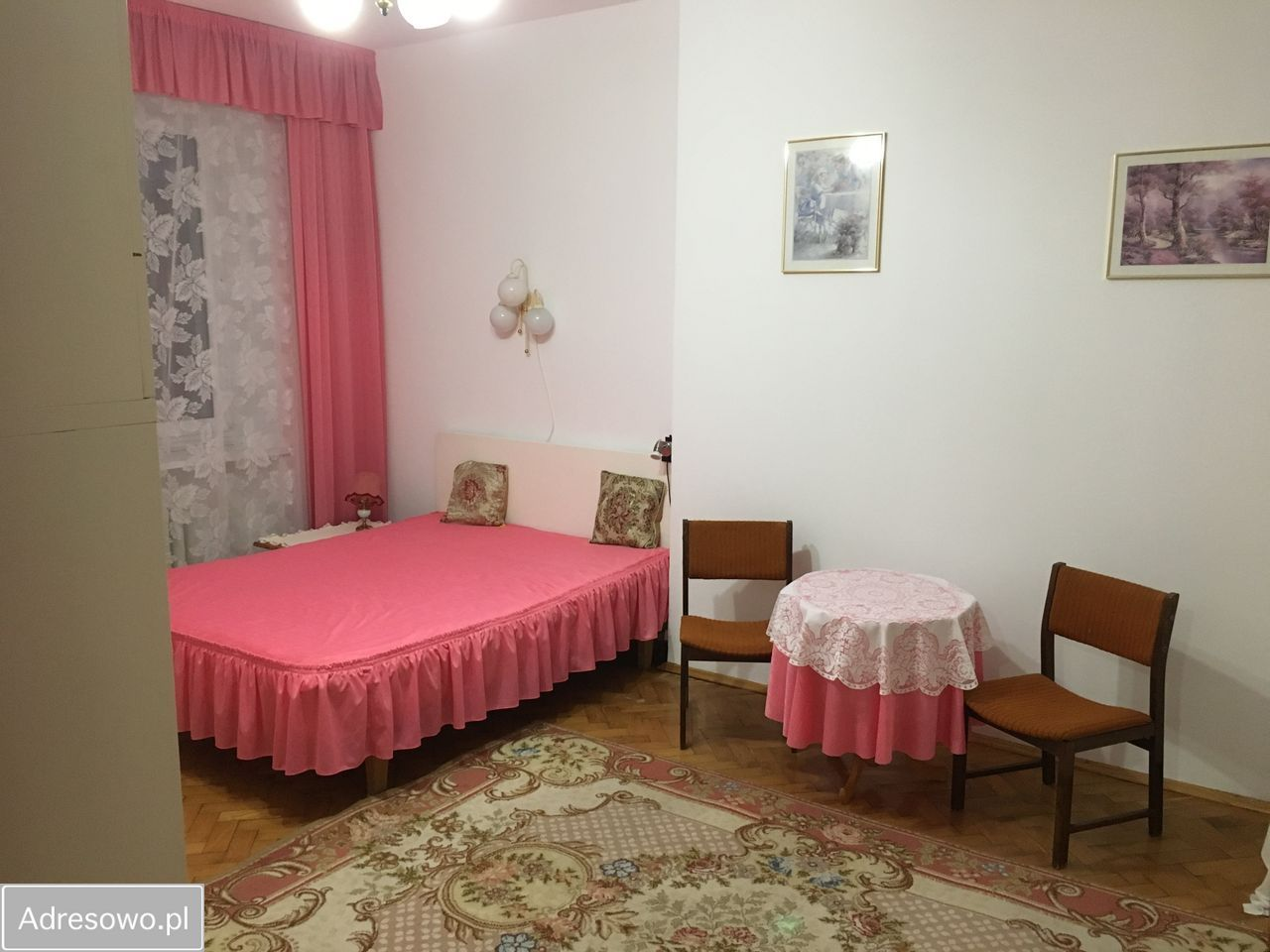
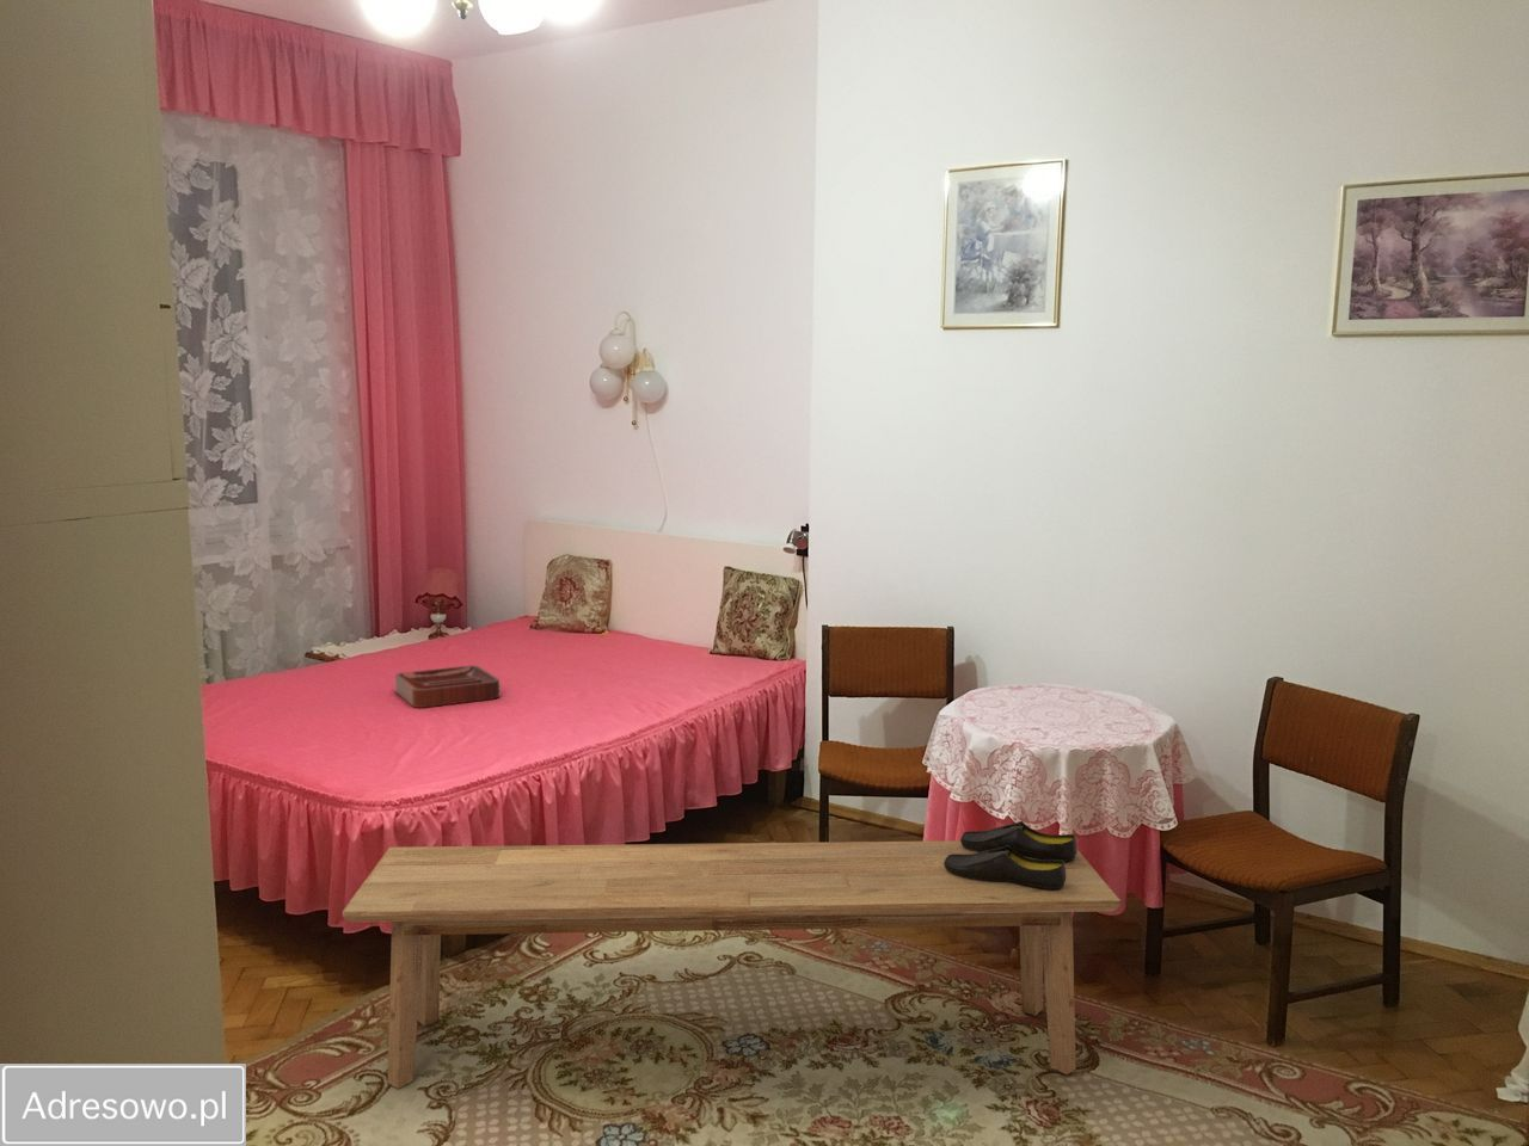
+ bench (734, 929)
+ decorative tray (447, 685)
+ slipper (1010, 849)
